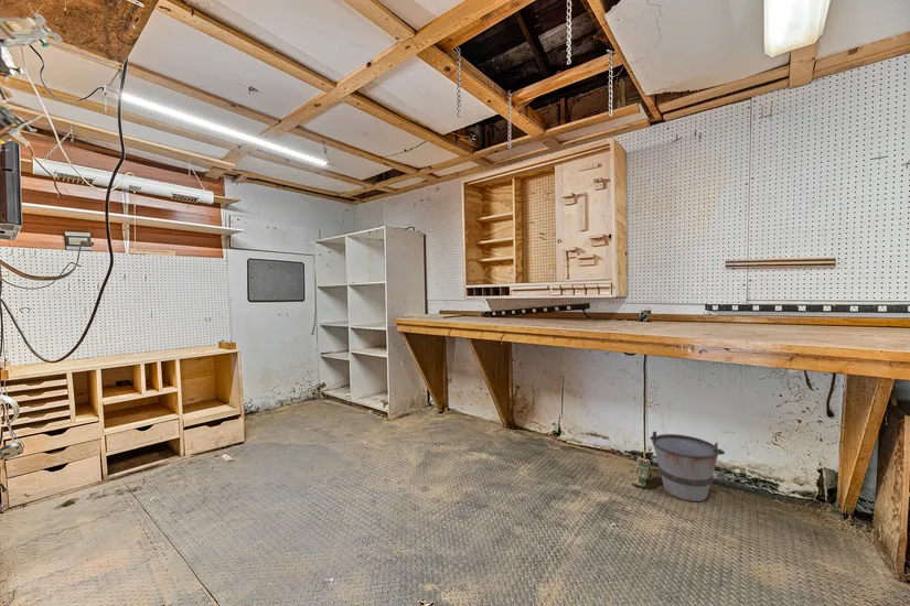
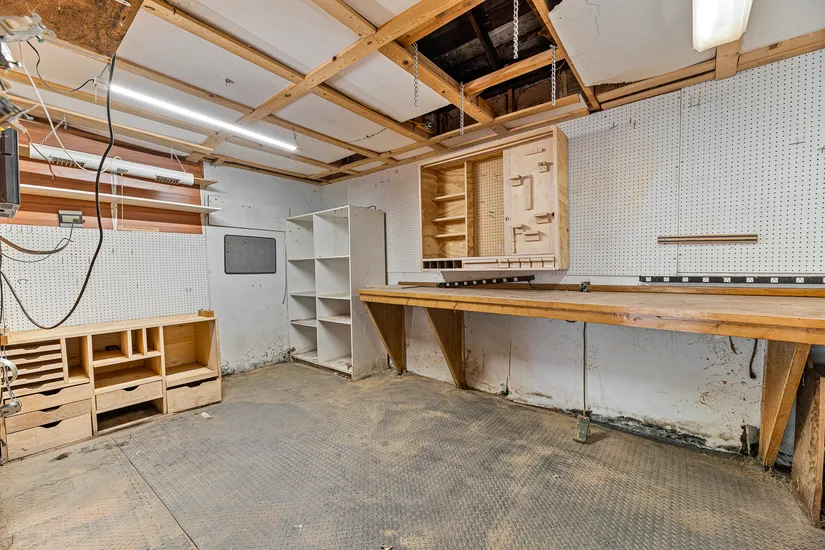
- bucket (684, 461)
